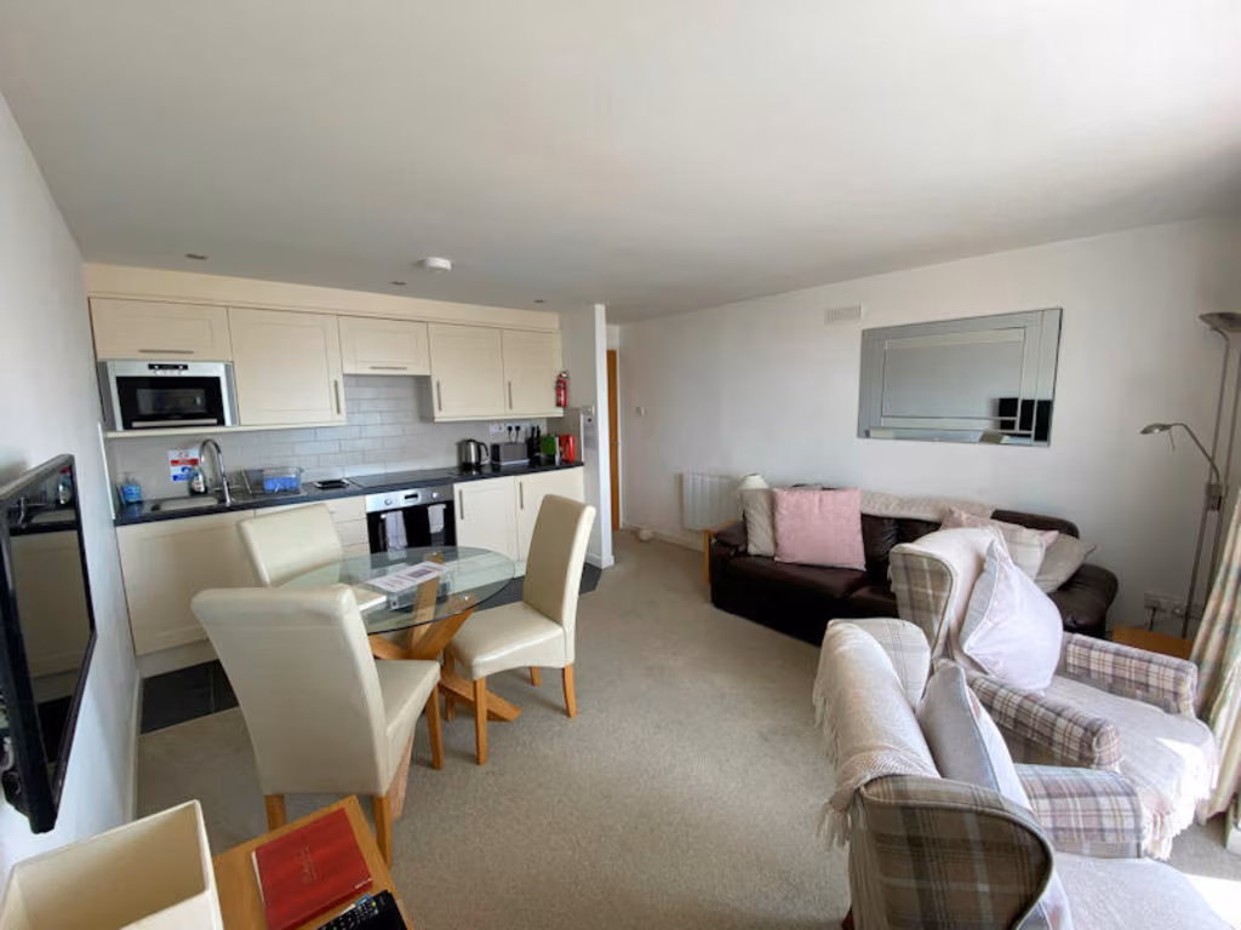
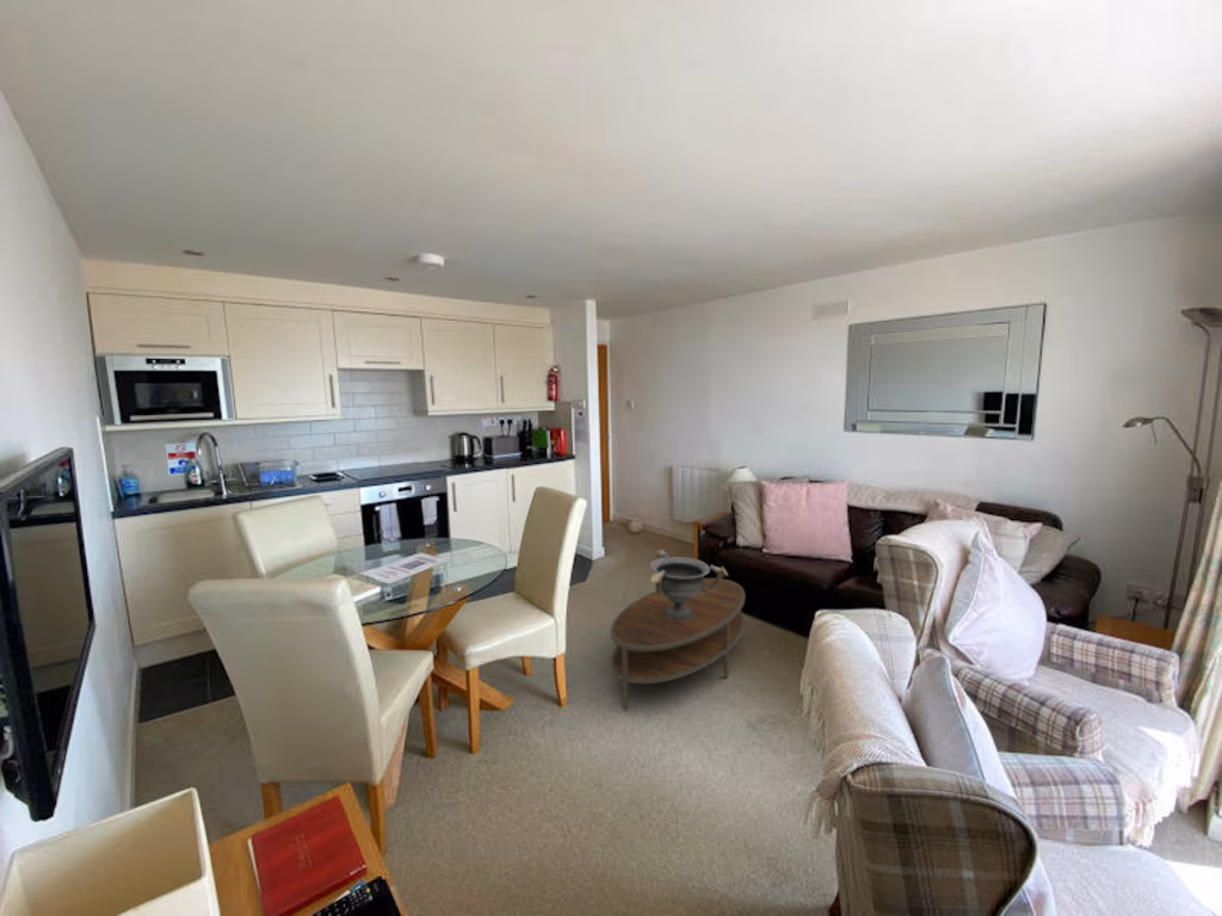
+ decorative bowl (680, 584)
+ coffee table (683, 635)
